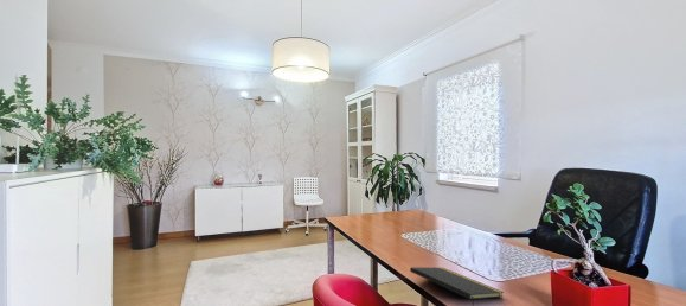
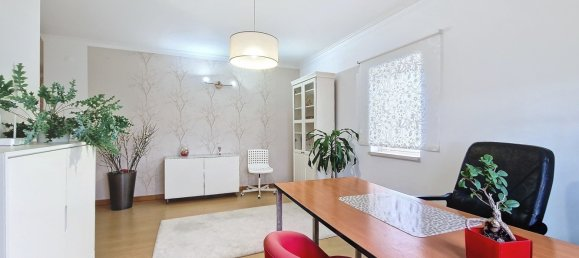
- notepad (454, 281)
